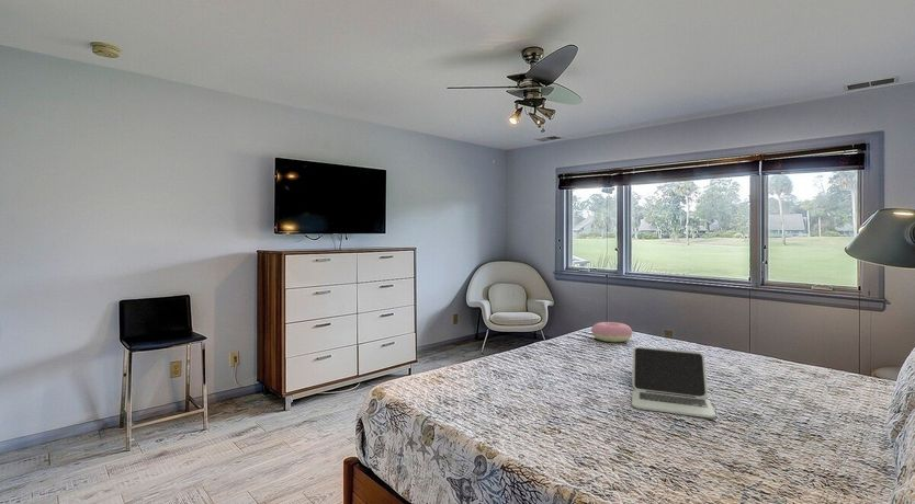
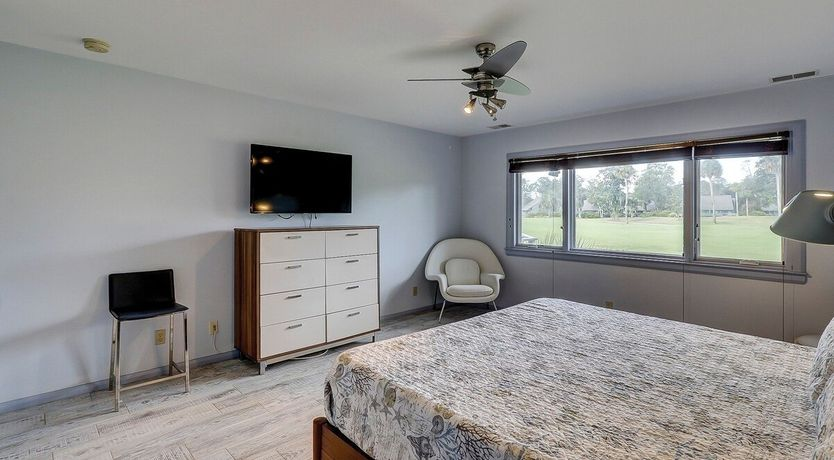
- laptop (669, 378)
- cushion (611, 331)
